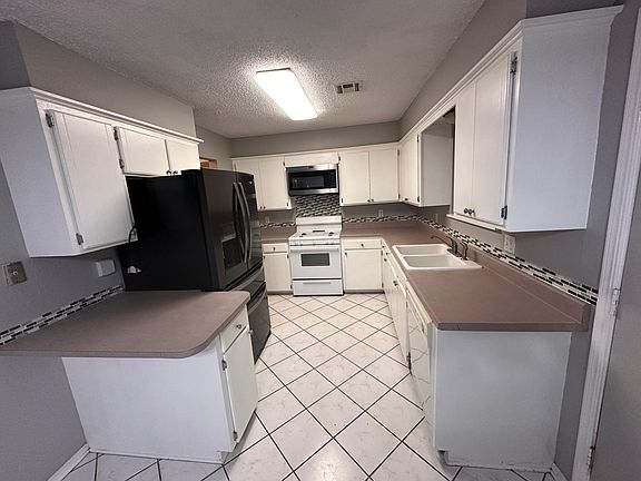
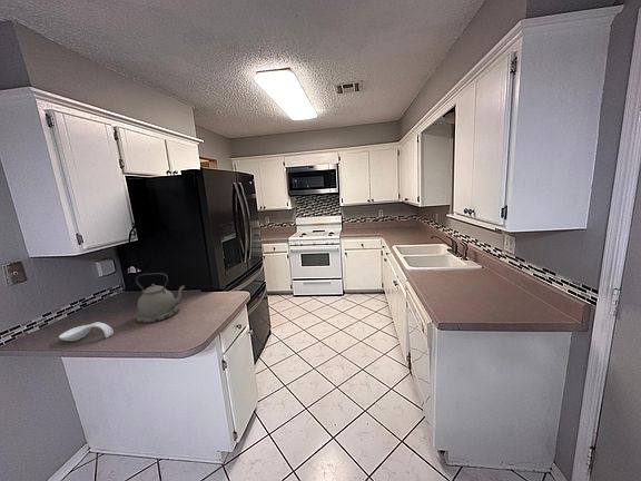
+ kettle (157, 293)
+ spoon rest (86, 331)
